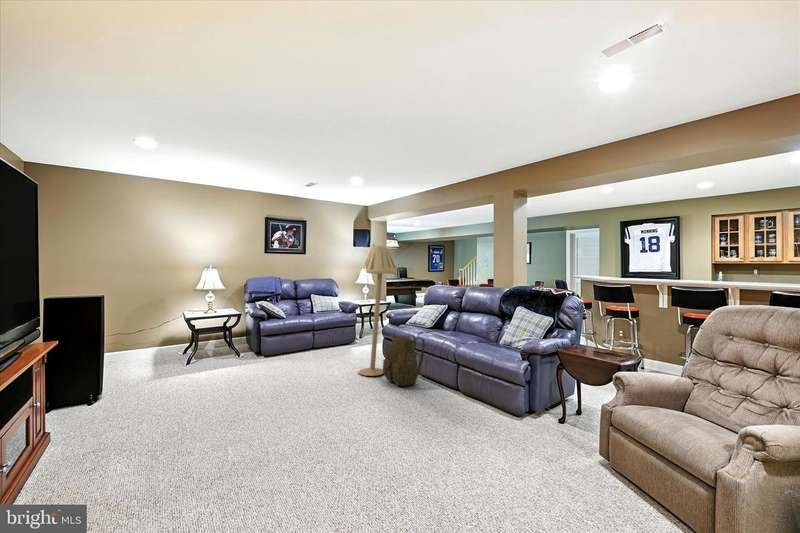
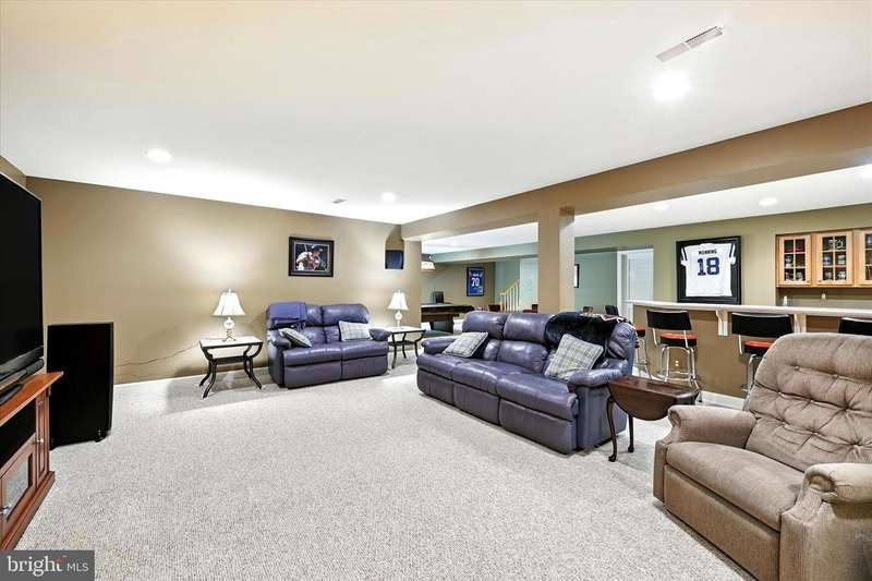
- floor lamp (378, 307)
- backpack (404, 358)
